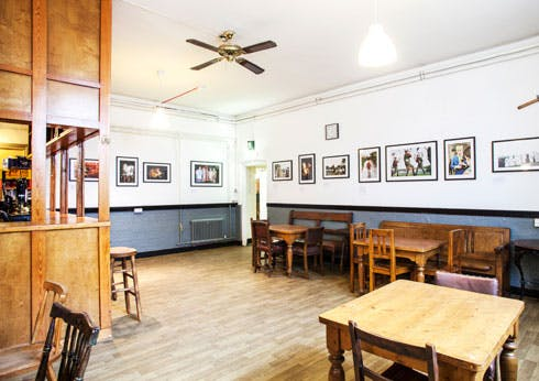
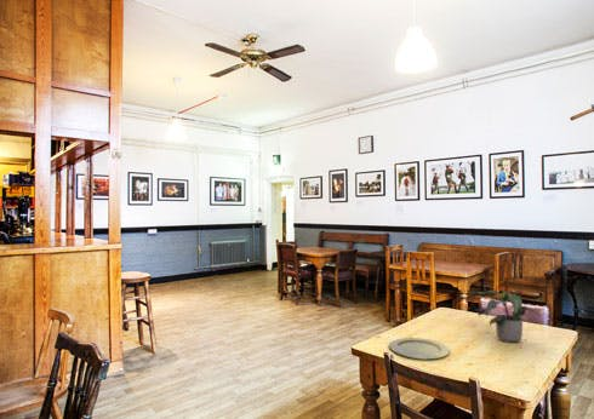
+ potted plant (503, 315)
+ plate (418, 348)
